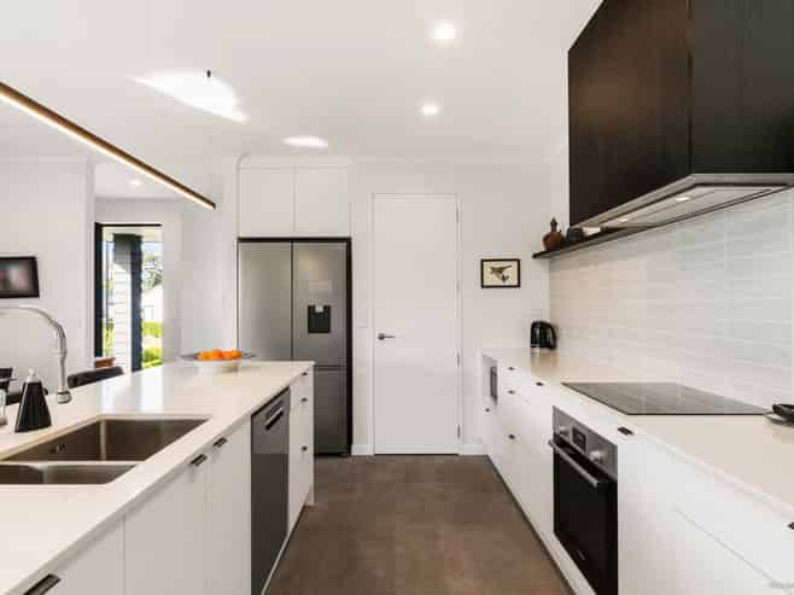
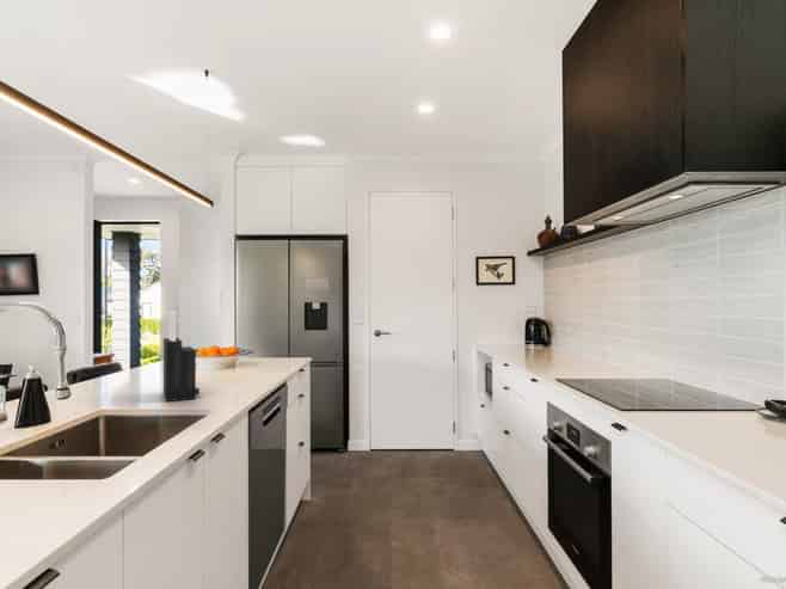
+ knife block (182, 352)
